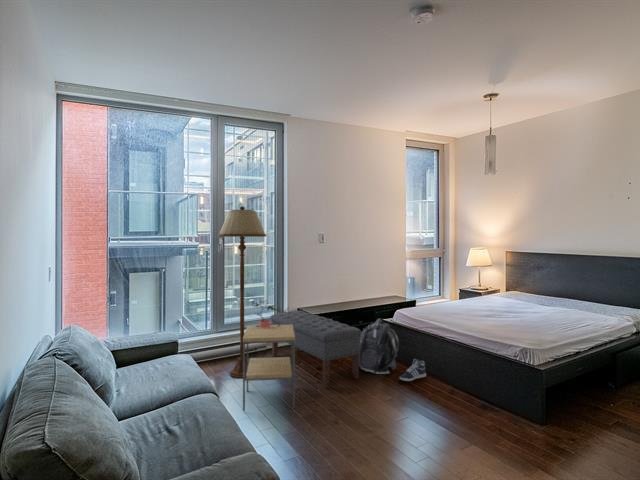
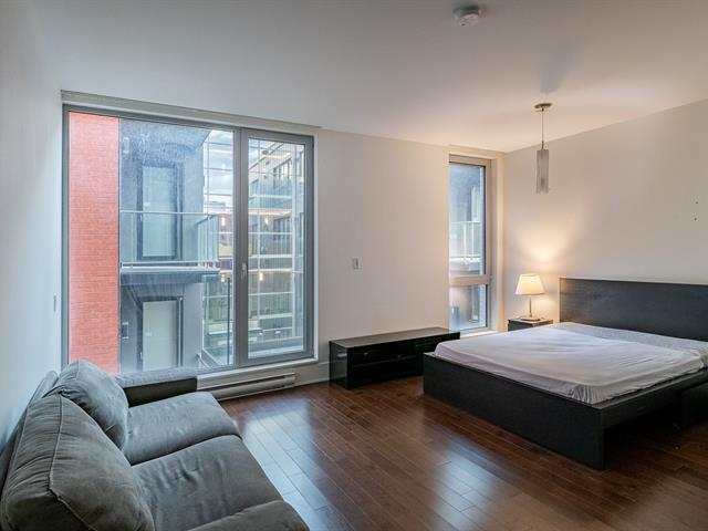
- floor lamp (242, 290)
- side table (269, 364)
- backpack (377, 343)
- potted plant (267, 310)
- bench (312, 342)
- sneaker (412, 369)
